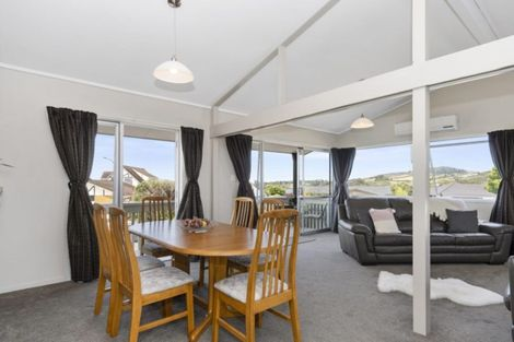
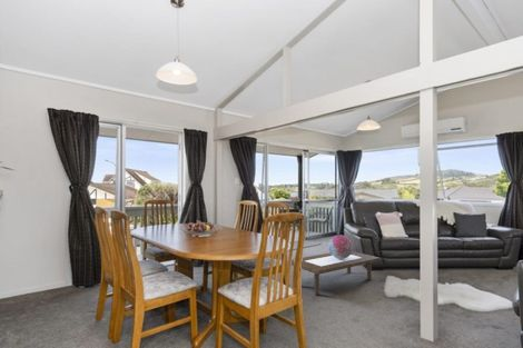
+ coffee table (334, 270)
+ decorative globe (341, 246)
